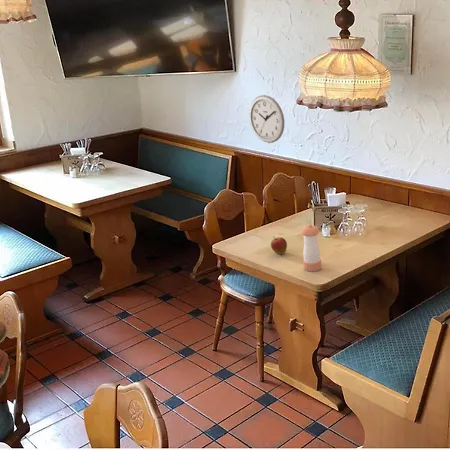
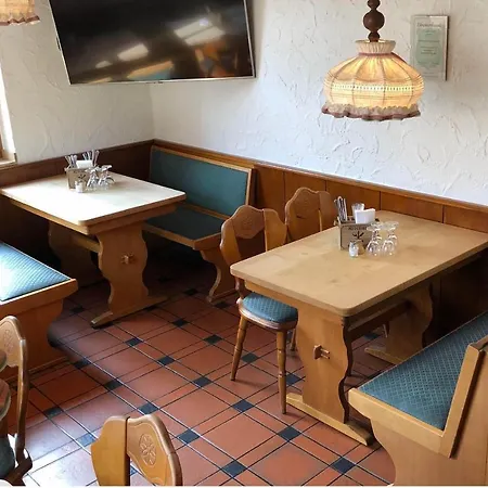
- pepper shaker (311, 246)
- wall clock (265, 119)
- fruit (278, 244)
